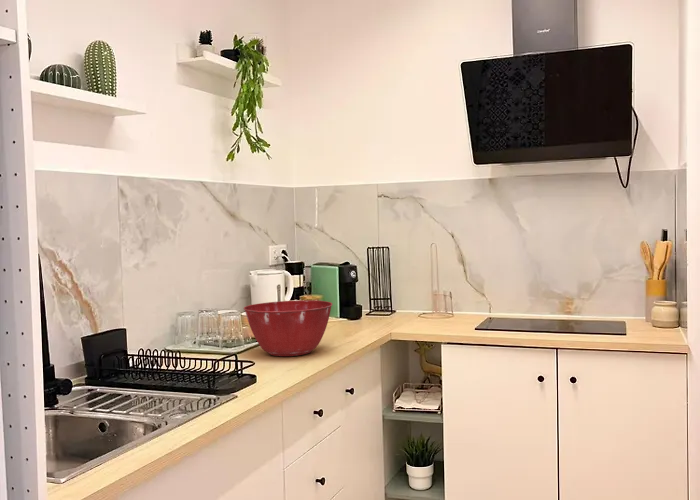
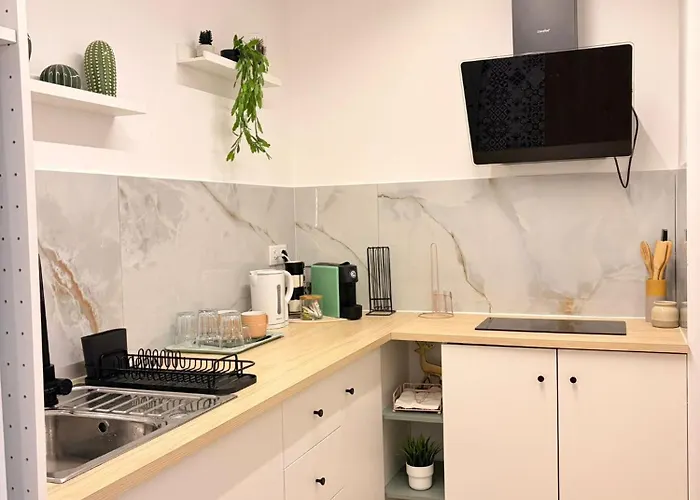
- mixing bowl (288, 328)
